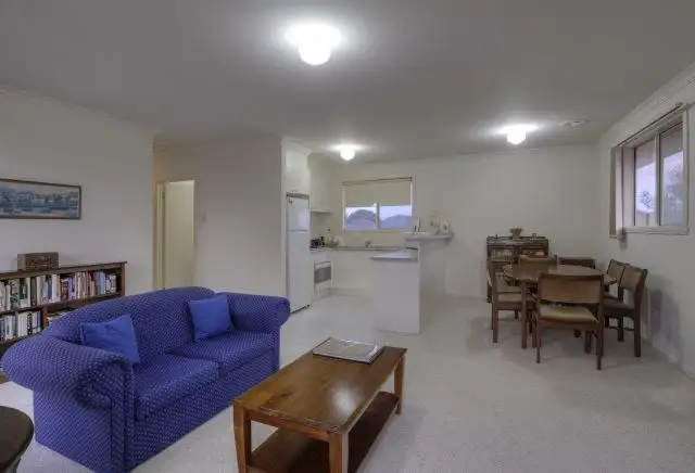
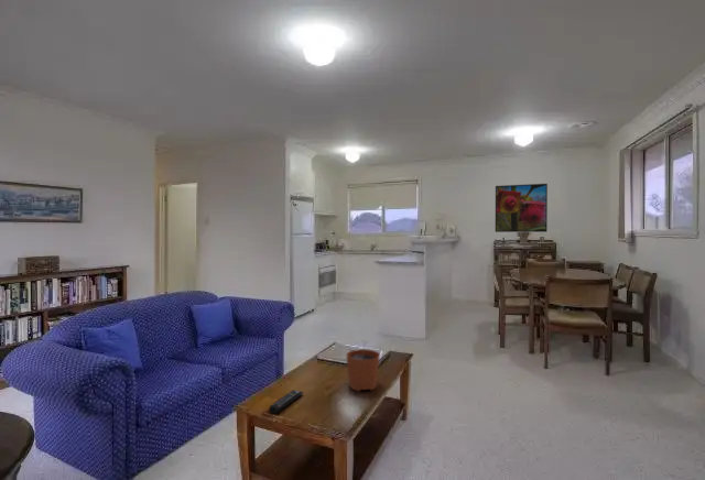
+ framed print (520, 208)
+ remote control (286, 400)
+ plant pot (362, 361)
